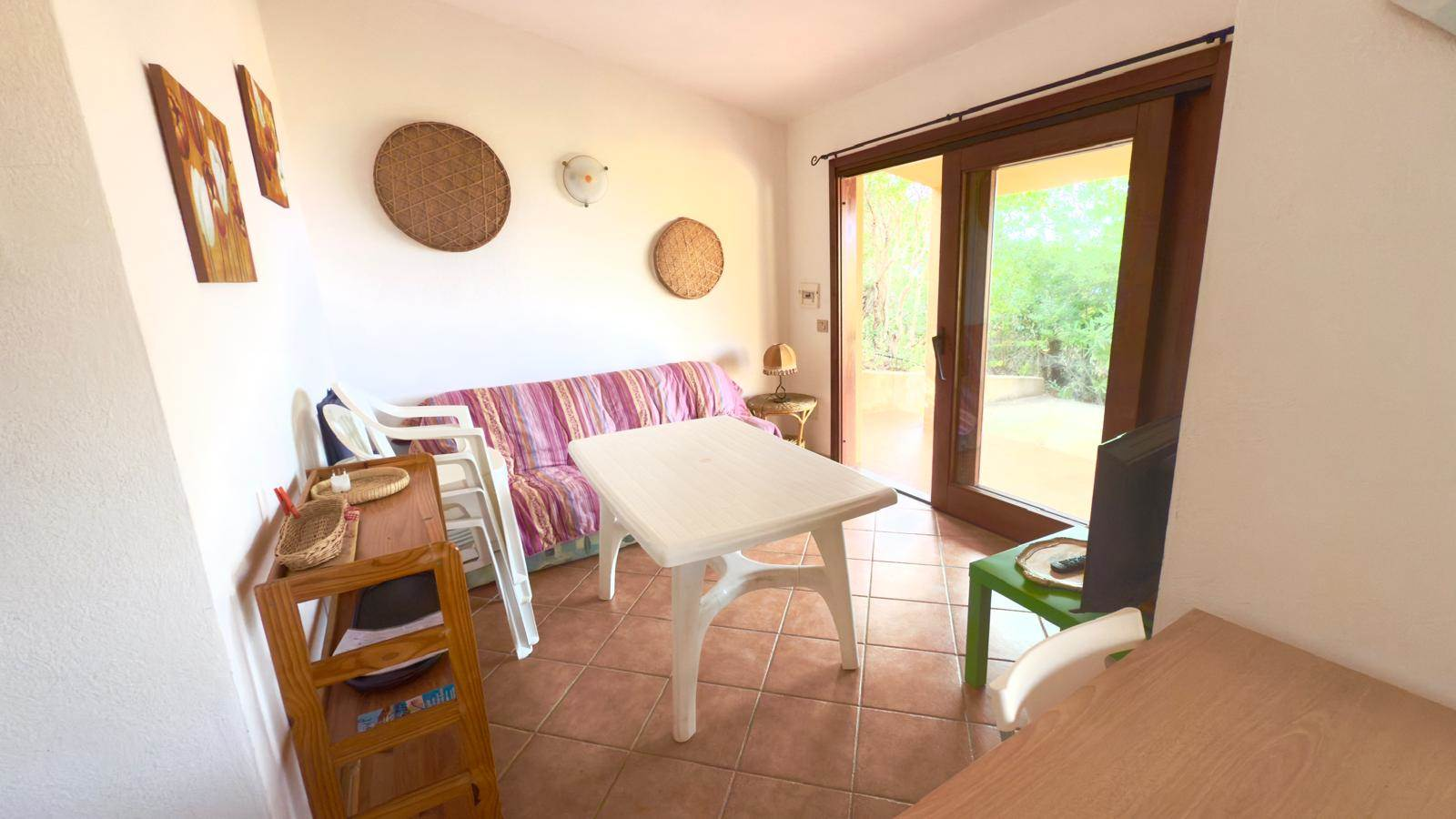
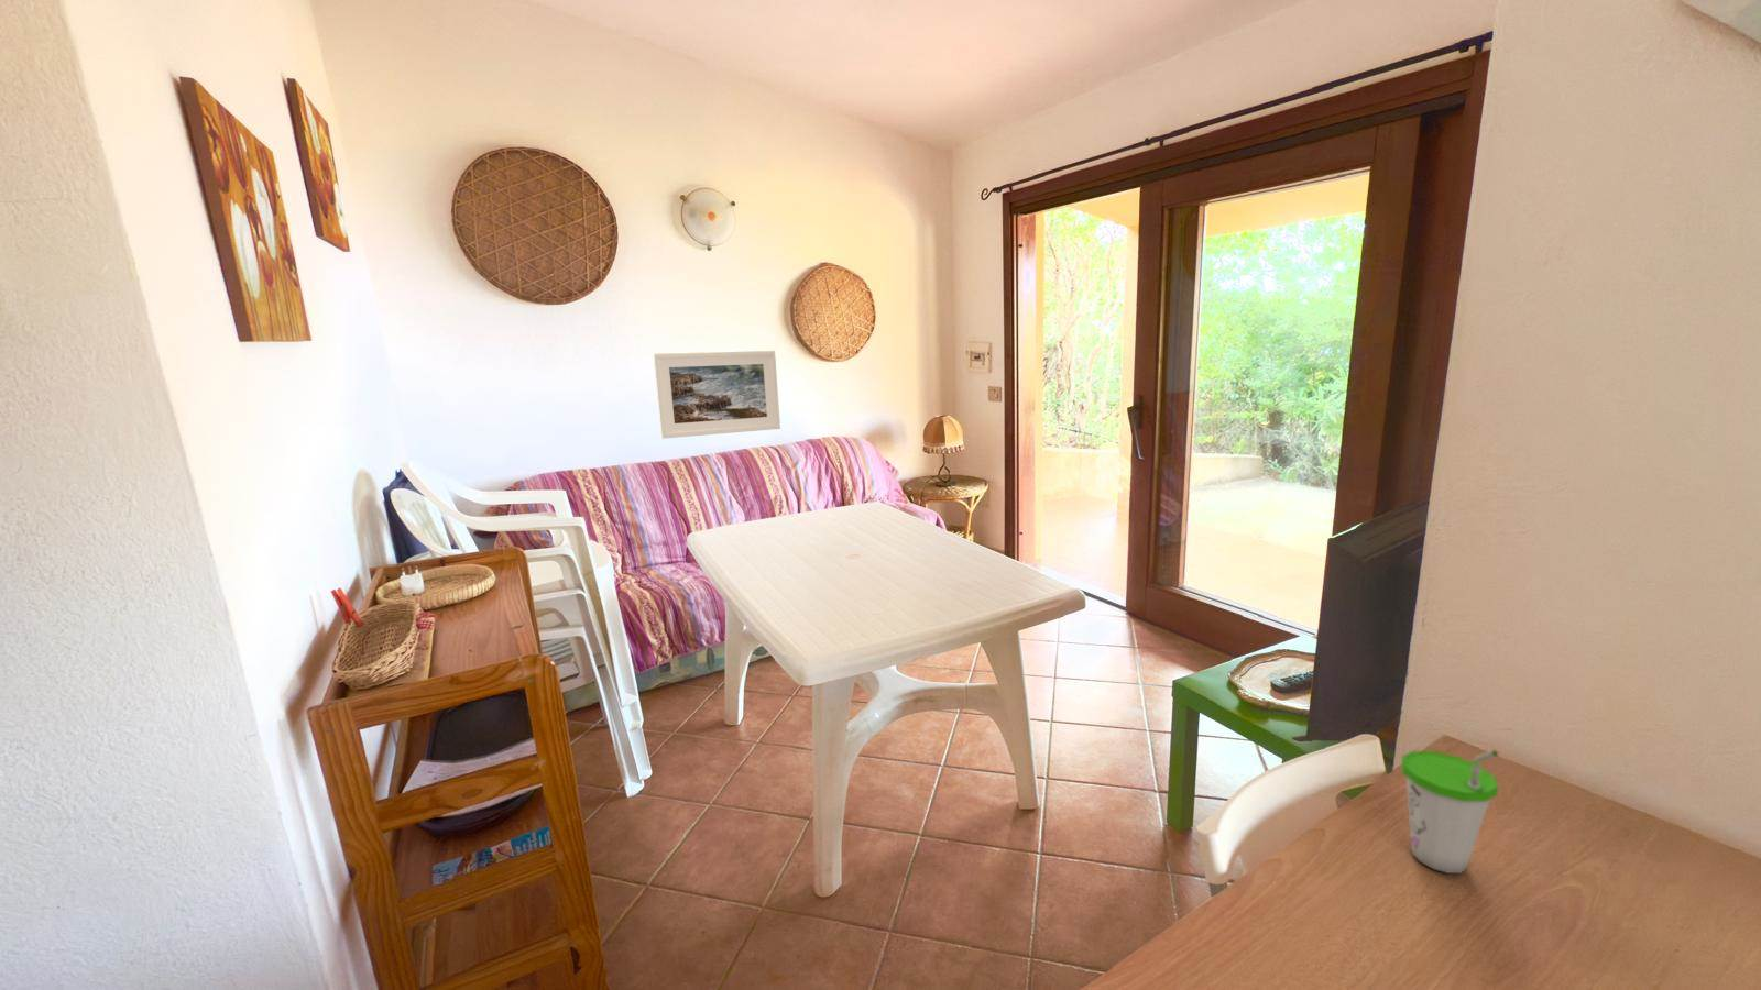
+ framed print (718, 393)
+ cup (1445, 794)
